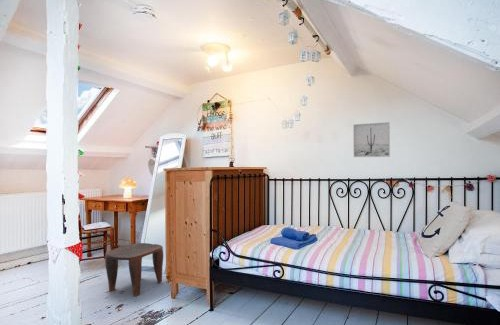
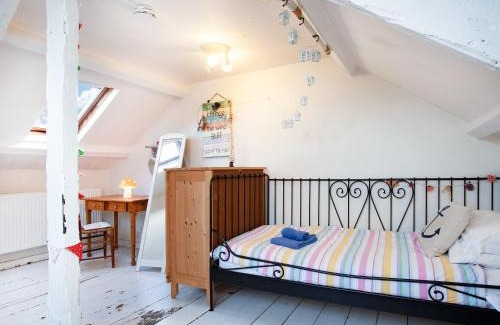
- wall art (371, 140)
- stool (135, 267)
